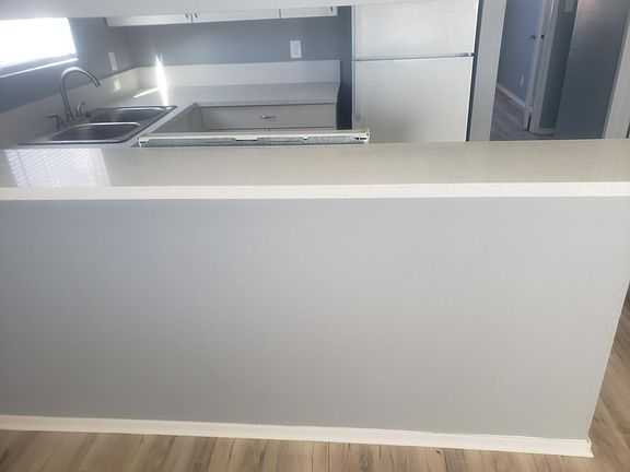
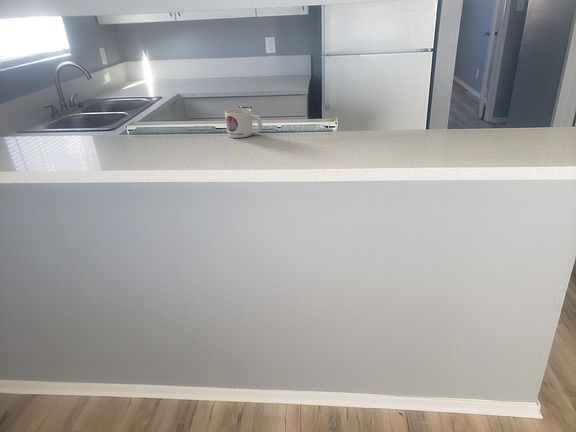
+ mug (244, 123)
